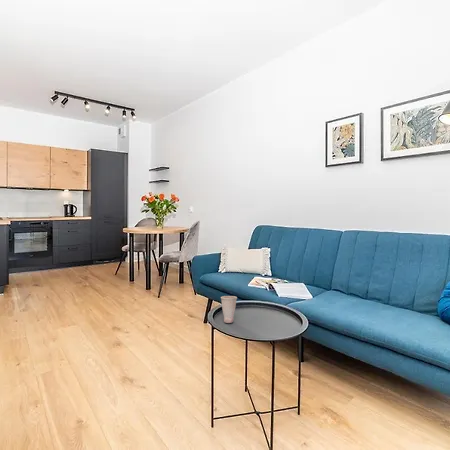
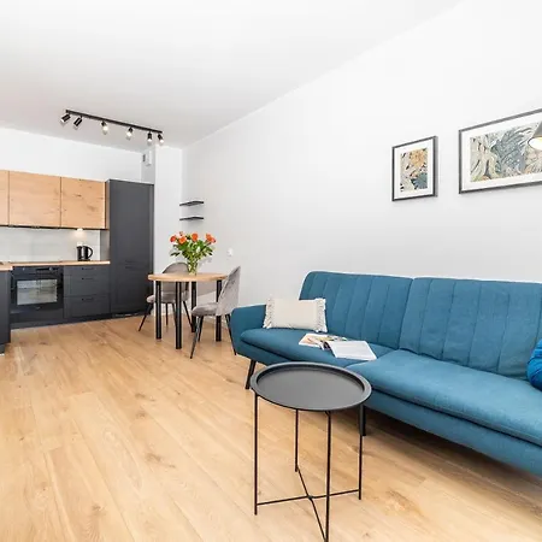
- cup (228, 308)
